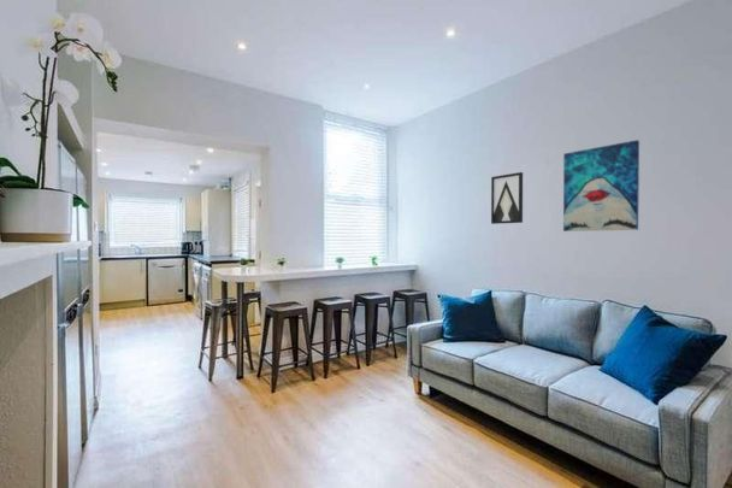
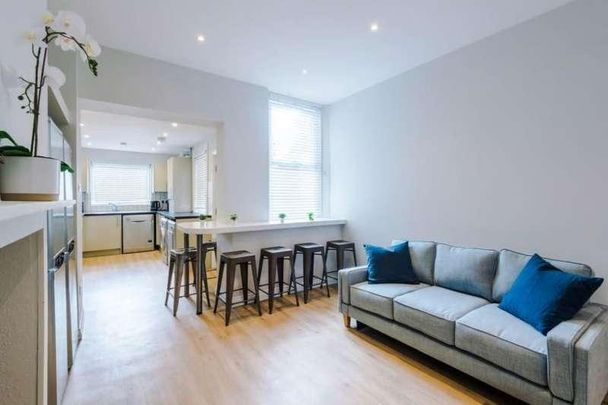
- wall art (506, 199)
- wall art (598, 189)
